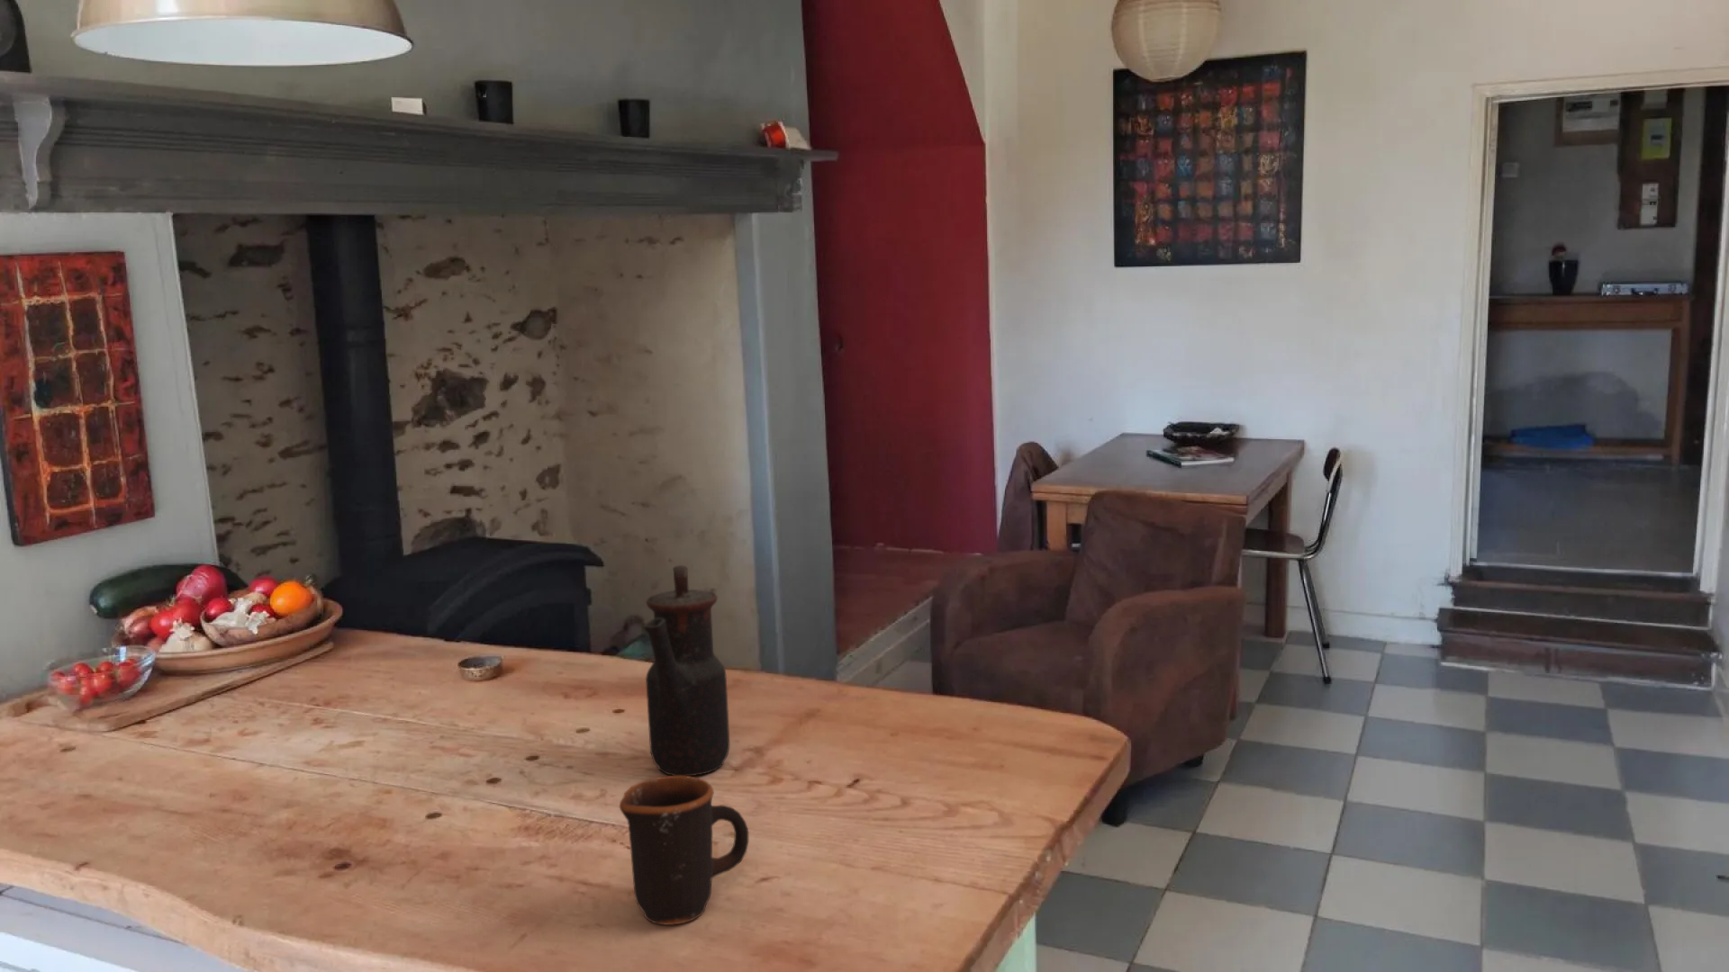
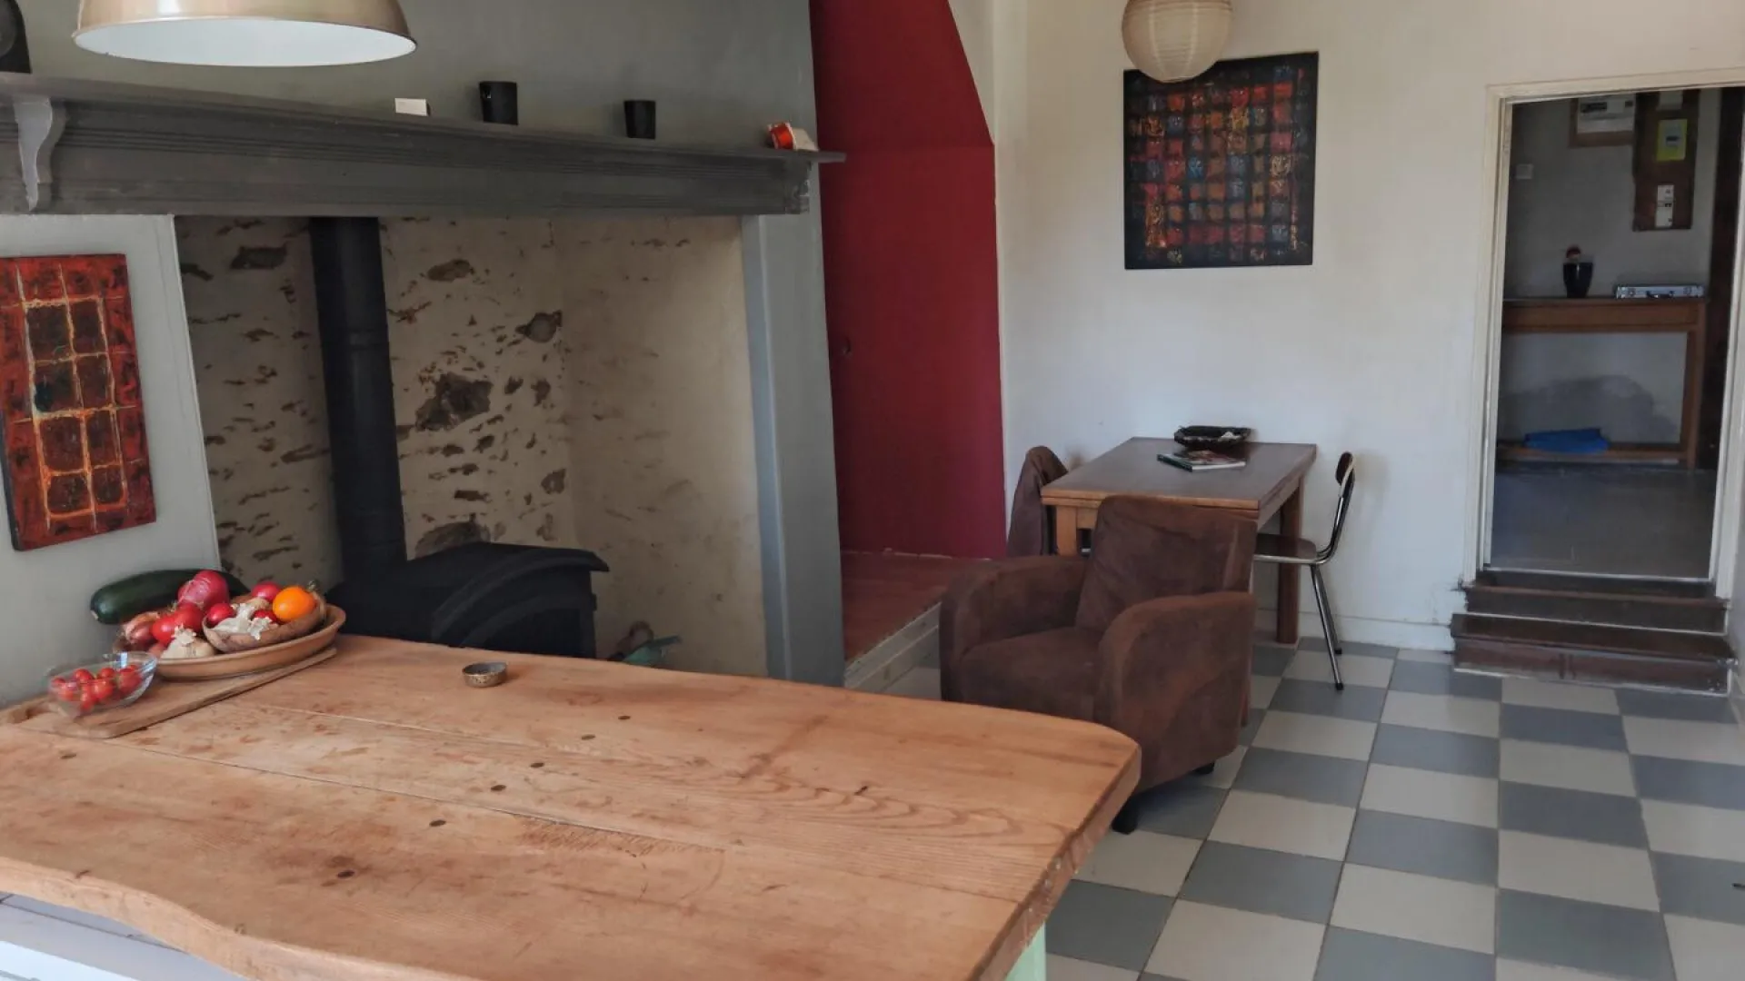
- mug (688, 845)
- teapot (685, 666)
